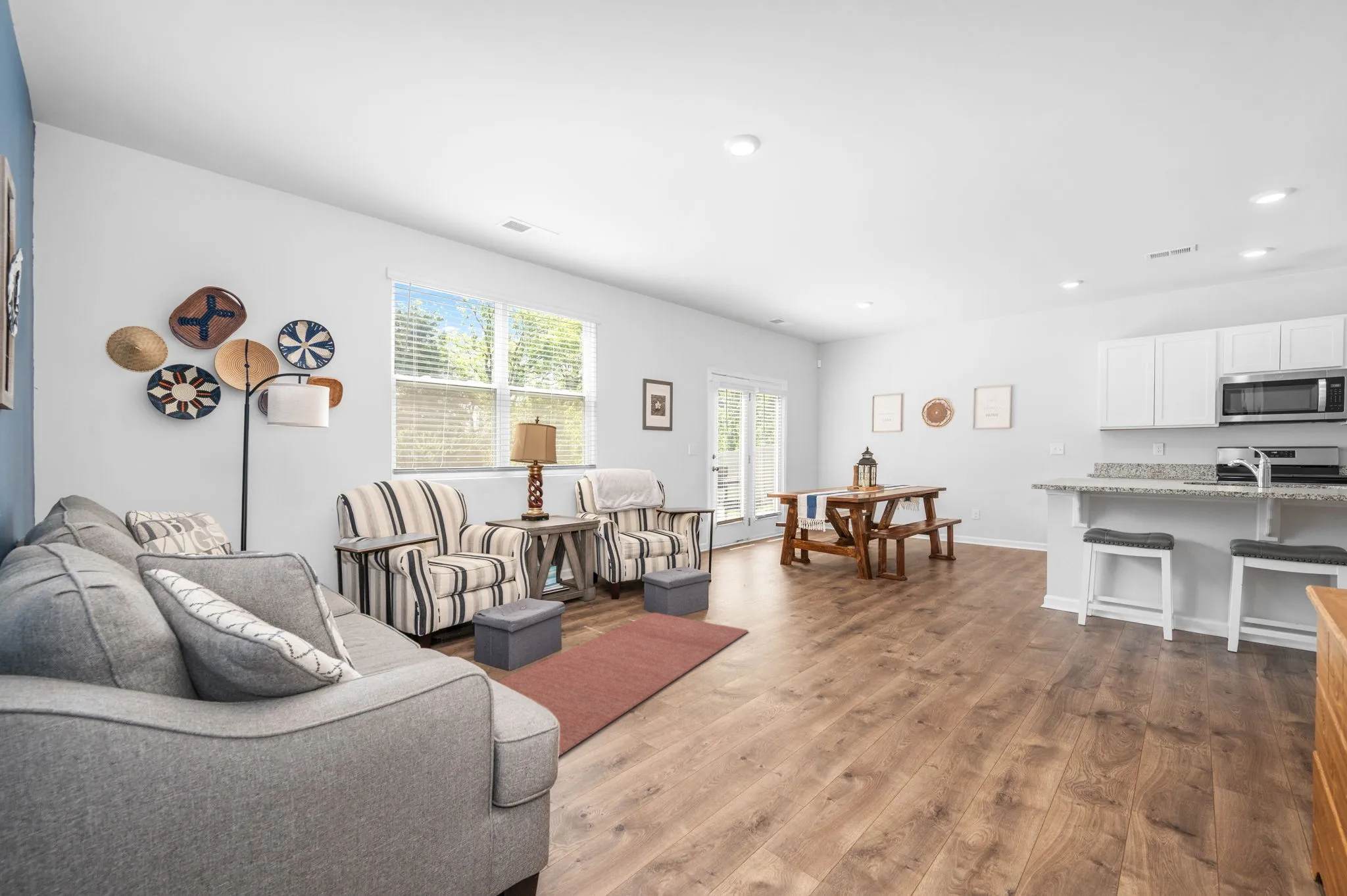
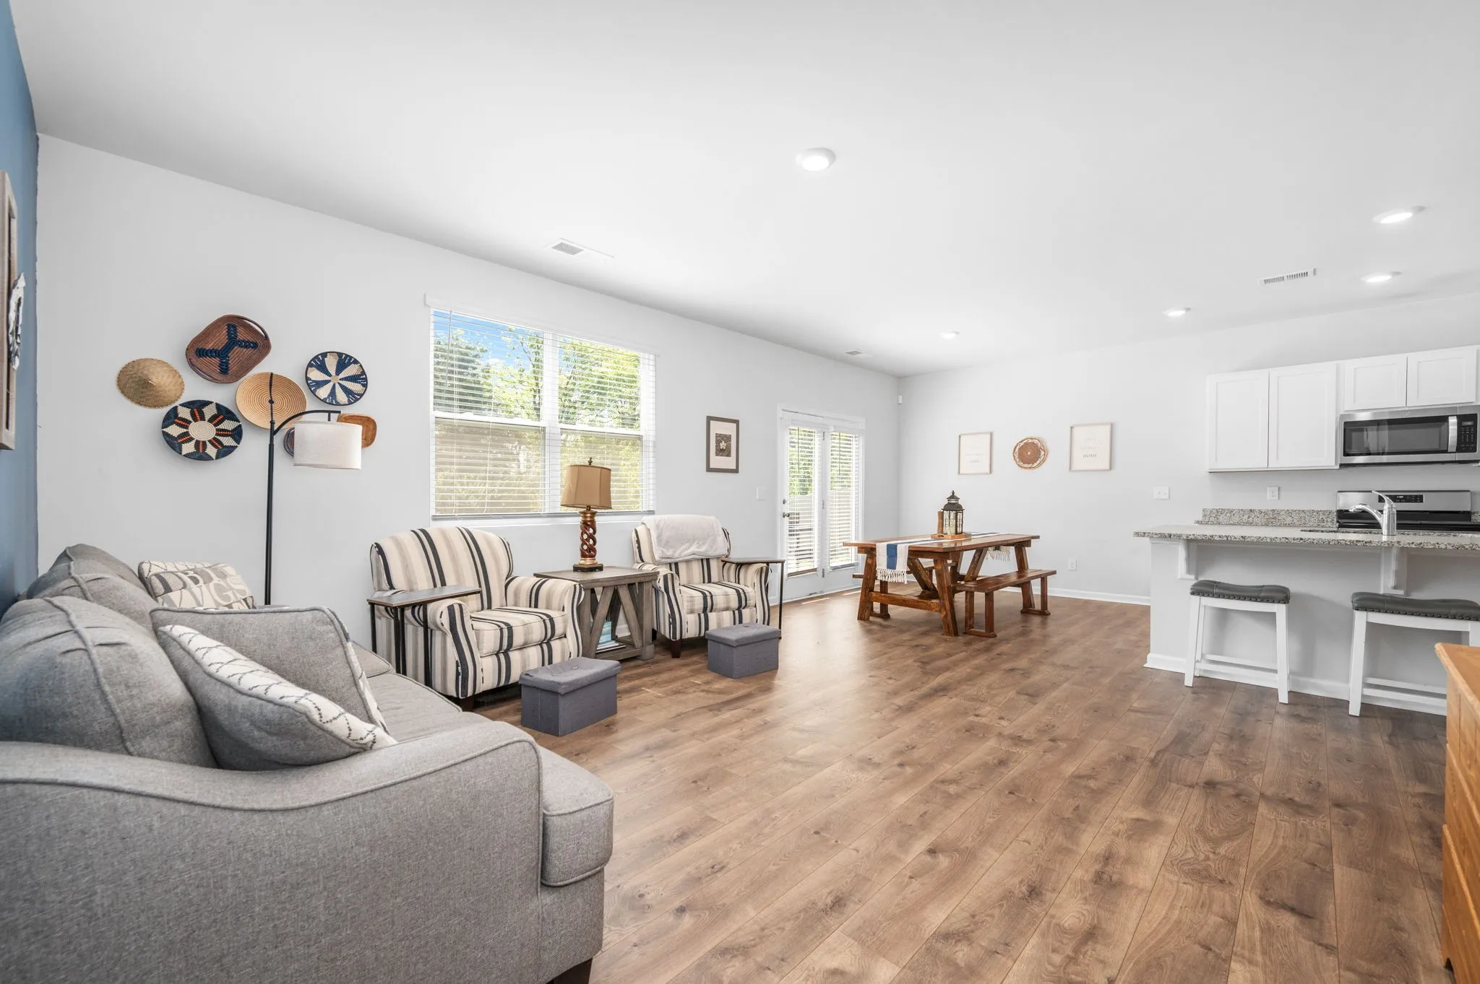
- rug (579, 684)
